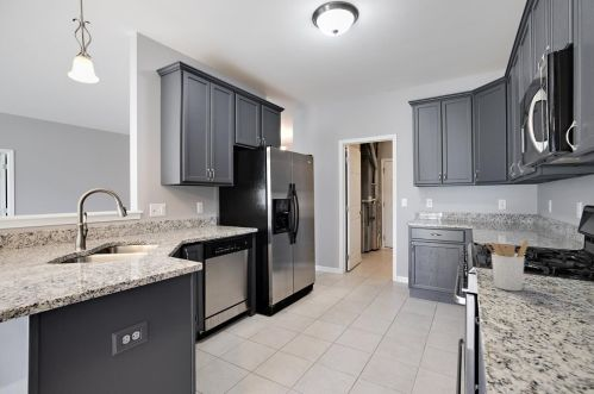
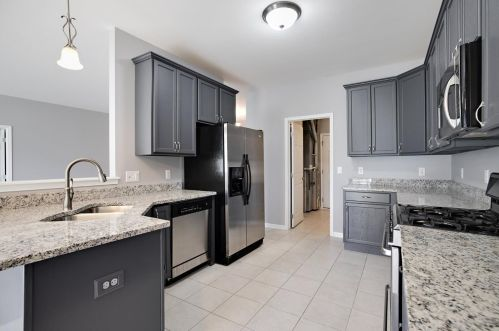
- utensil holder (506, 263)
